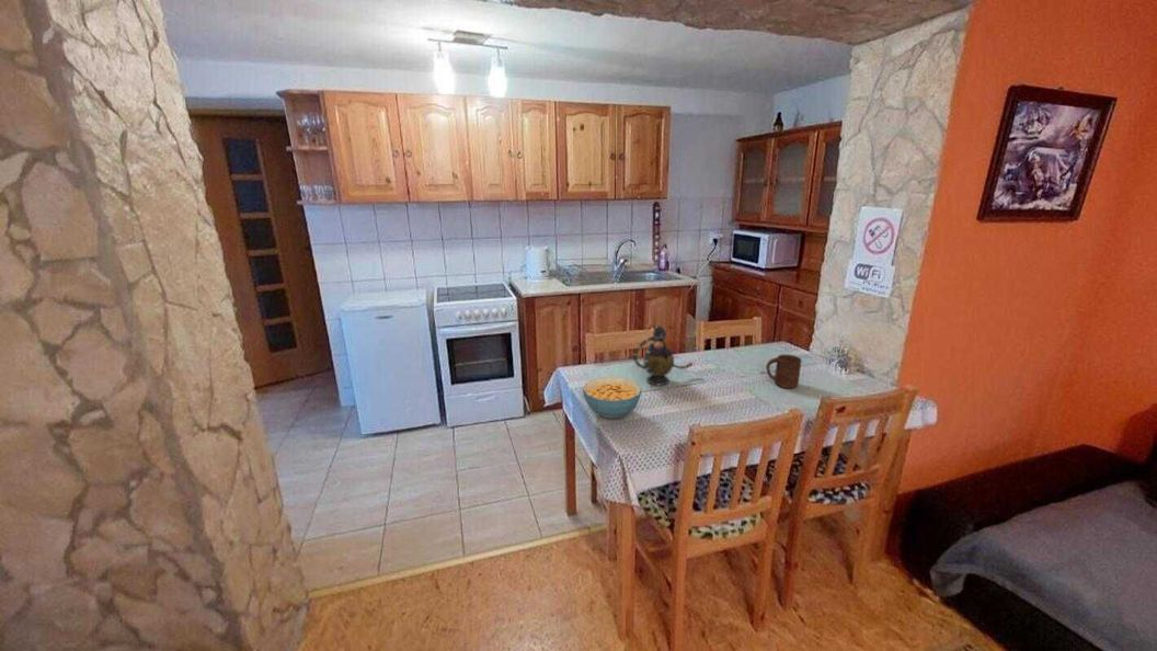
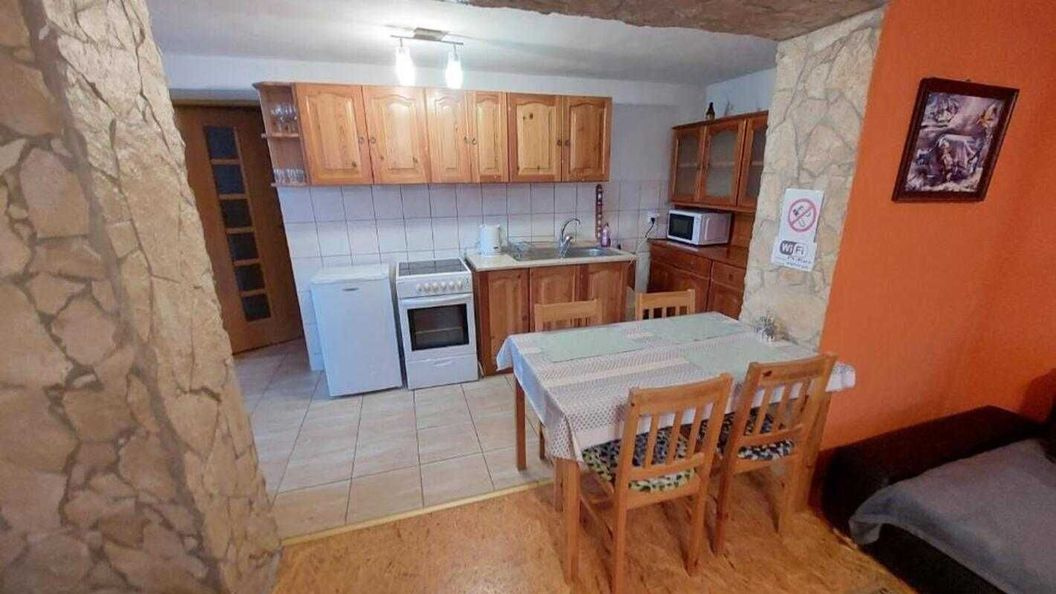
- cereal bowl (611, 401)
- teapot (666, 352)
- cup (783, 372)
